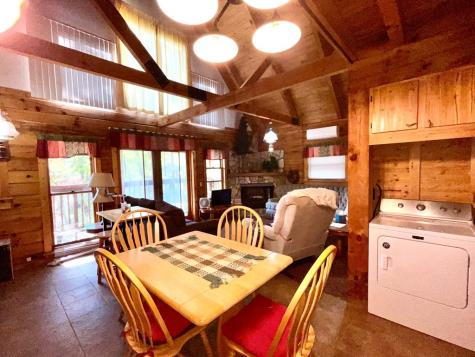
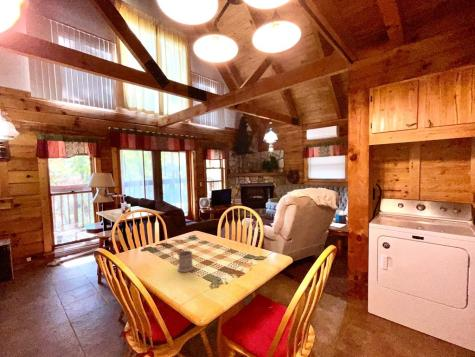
+ mug (182, 258)
